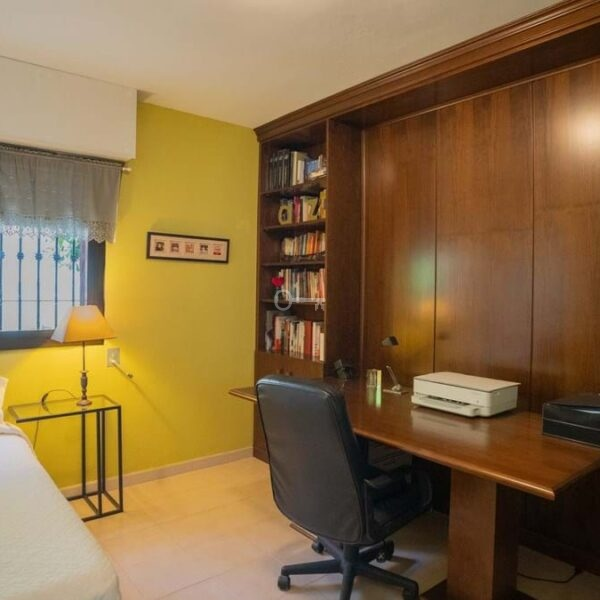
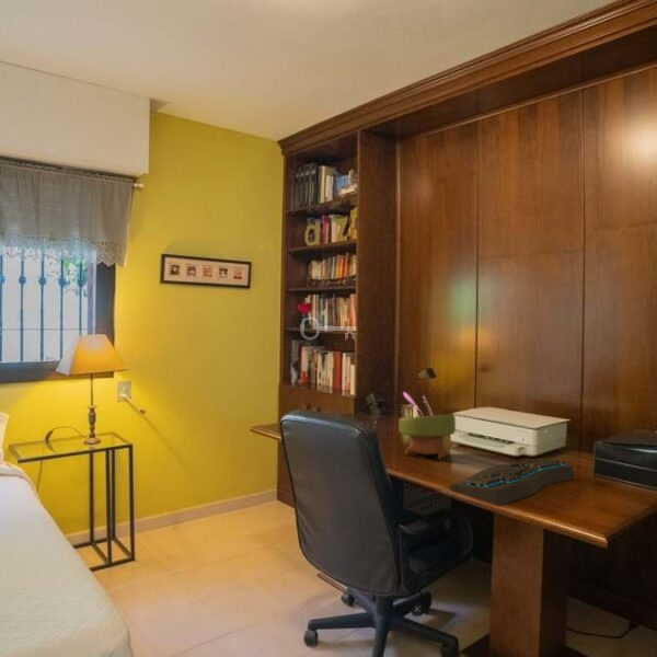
+ plant (427, 424)
+ keyboard (510, 473)
